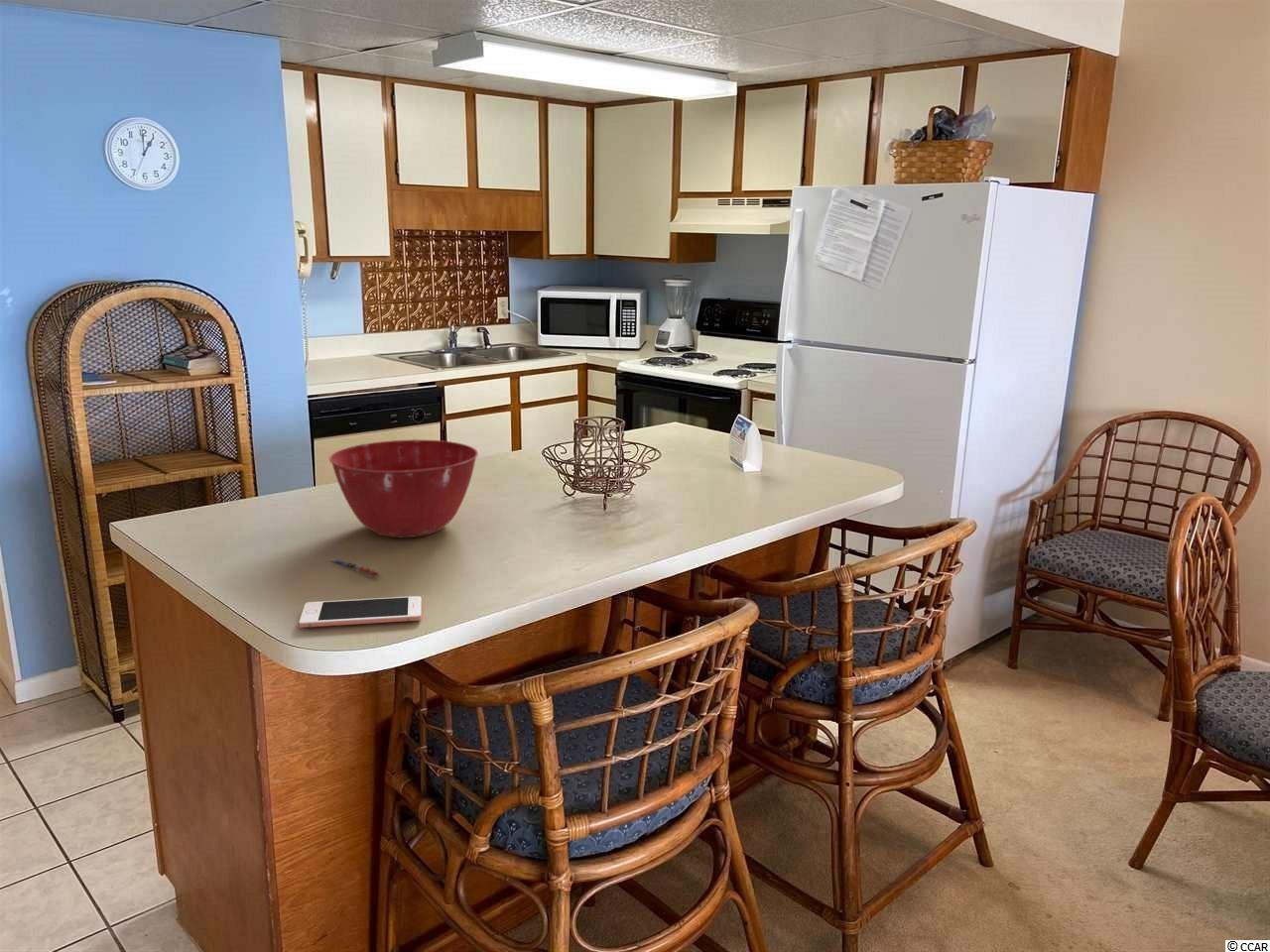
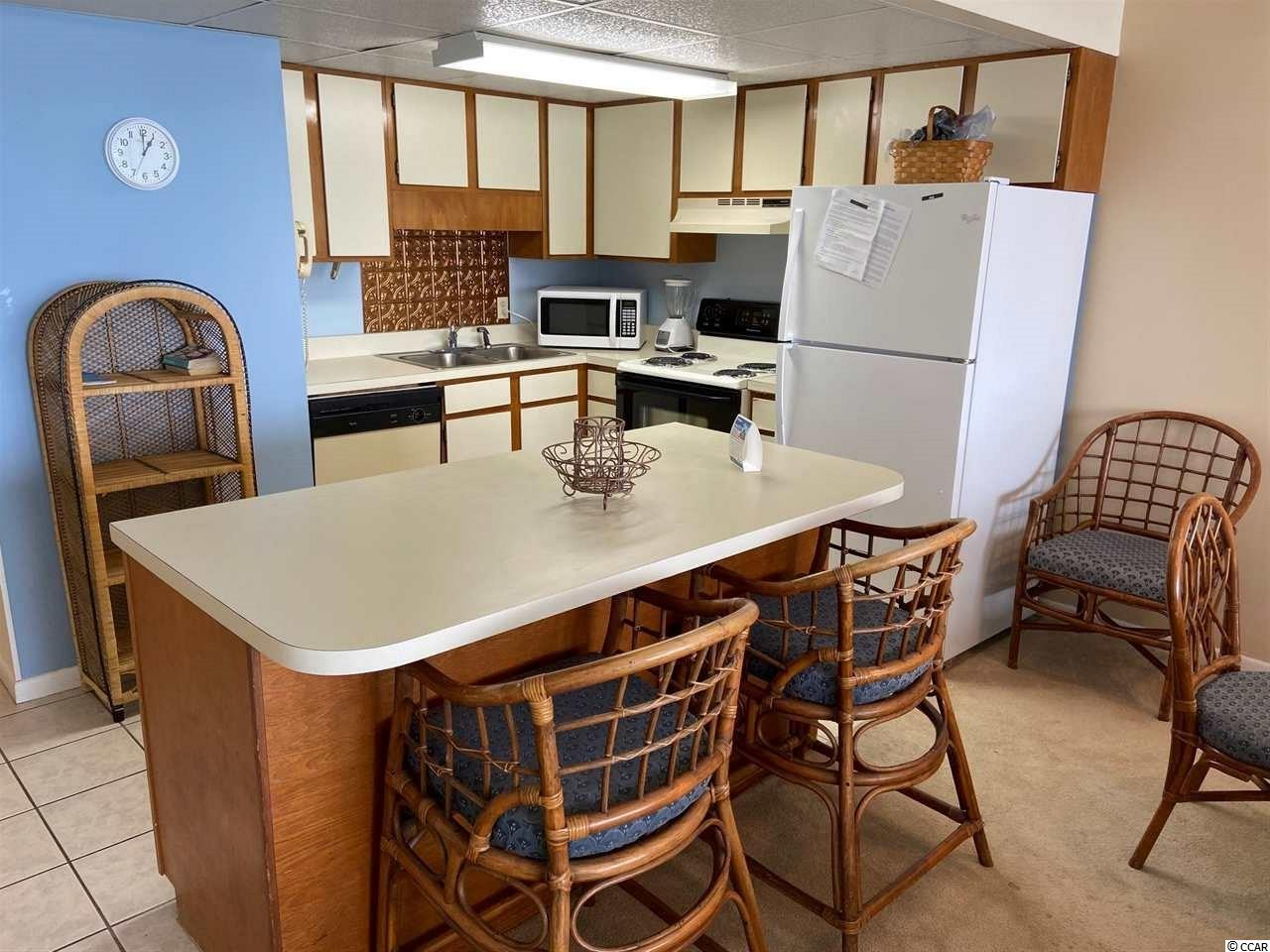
- mixing bowl (406, 491)
- pen (354, 566)
- cell phone (362, 611)
